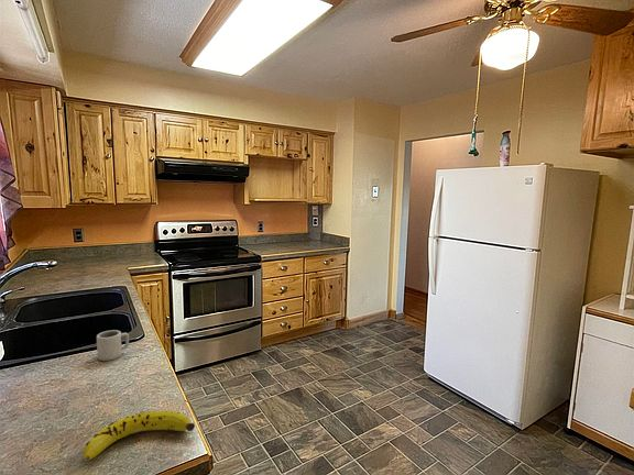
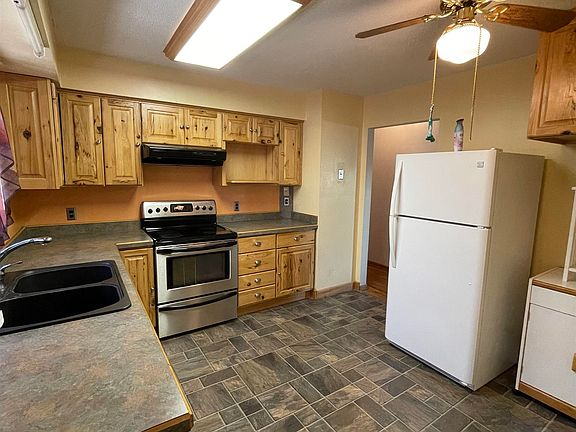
- fruit (139, 431)
- cup (113, 343)
